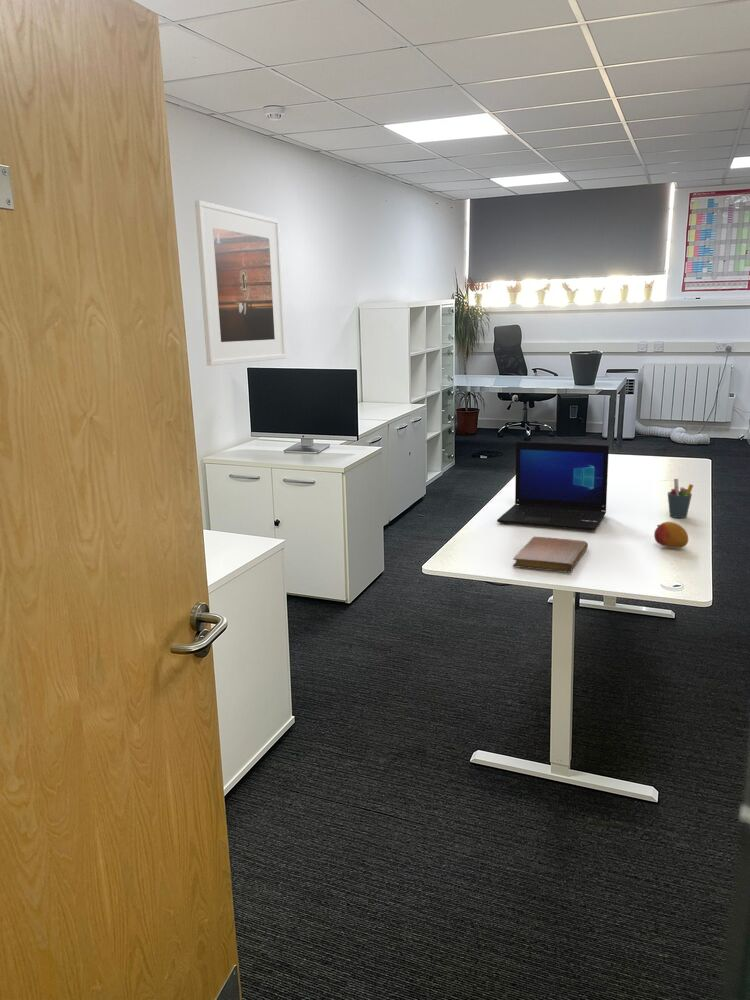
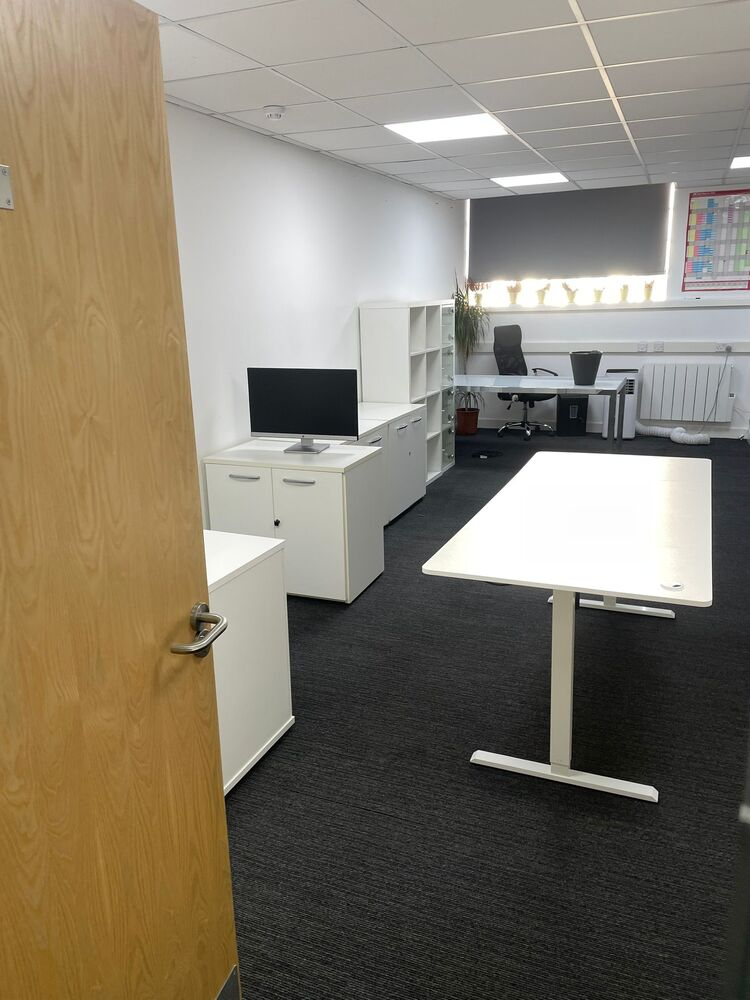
- fruit (671, 534)
- pen holder (679, 498)
- laptop (553, 484)
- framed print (245, 287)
- notebook (551, 553)
